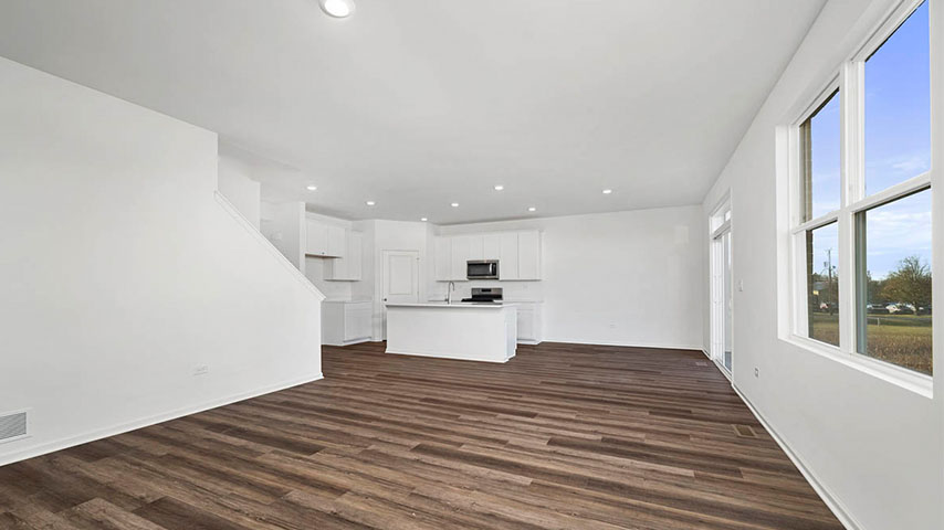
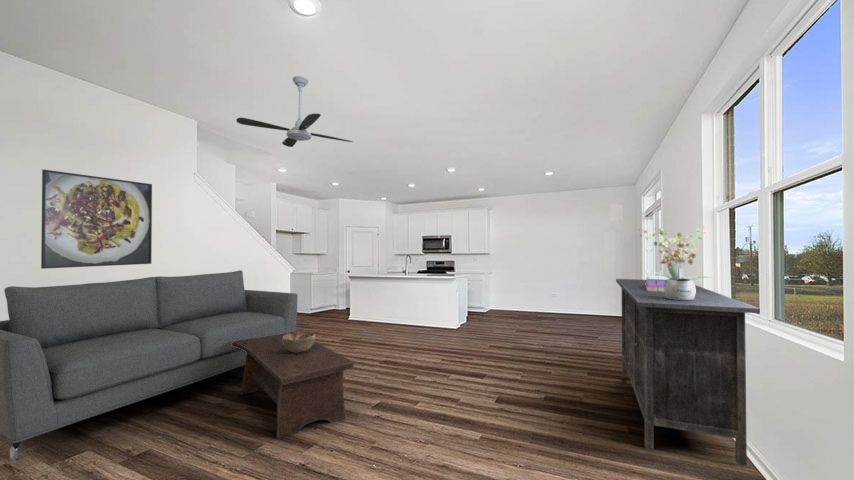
+ potted plant (675, 262)
+ sideboard (666, 349)
+ ceiling fan (299, 108)
+ stack of books (664, 283)
+ sofa (169, 334)
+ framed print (102, 221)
+ coffee table (289, 376)
+ decorative bowl (299, 342)
